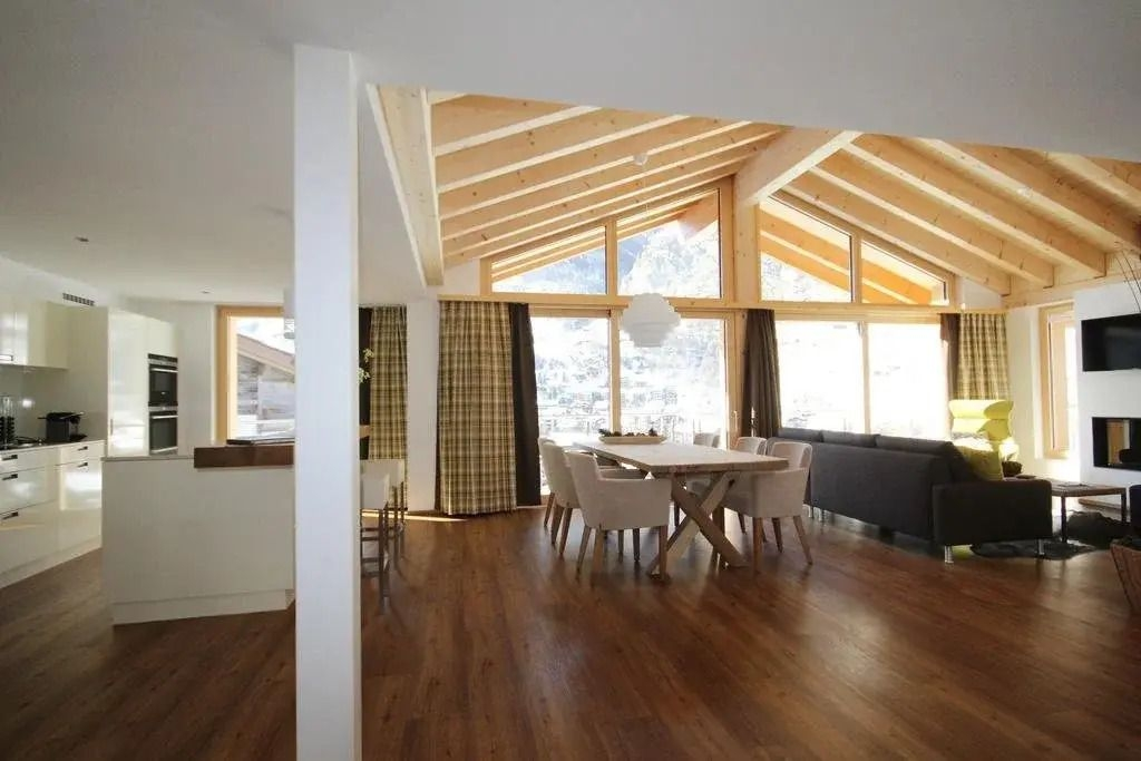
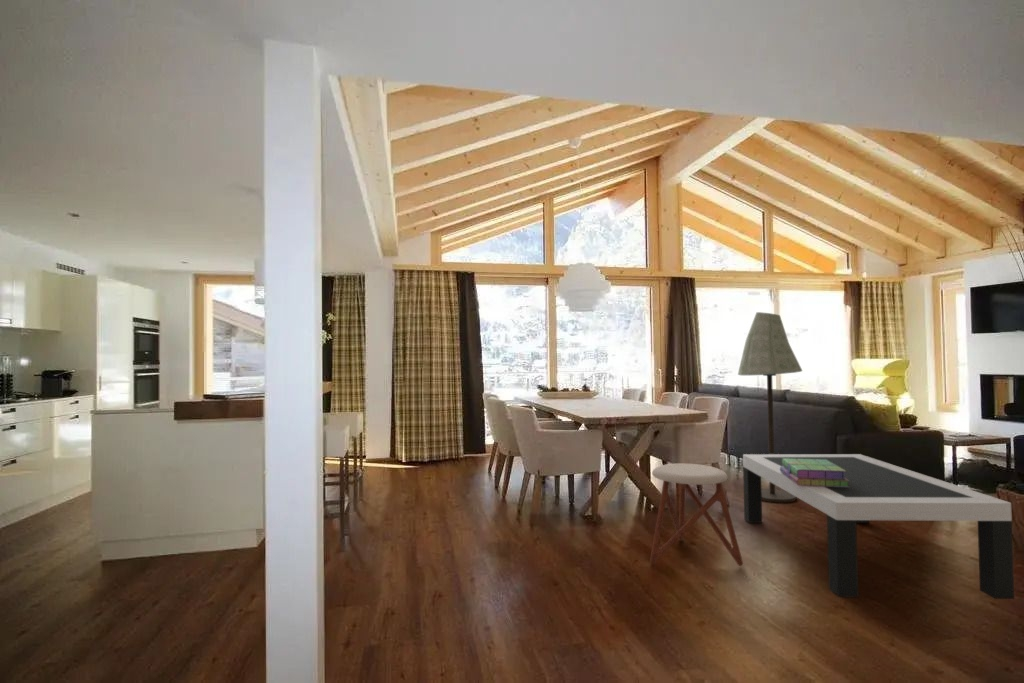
+ stack of books (812, 471)
+ stool (684, 510)
+ floor lamp (770, 404)
+ coffee table (851, 512)
